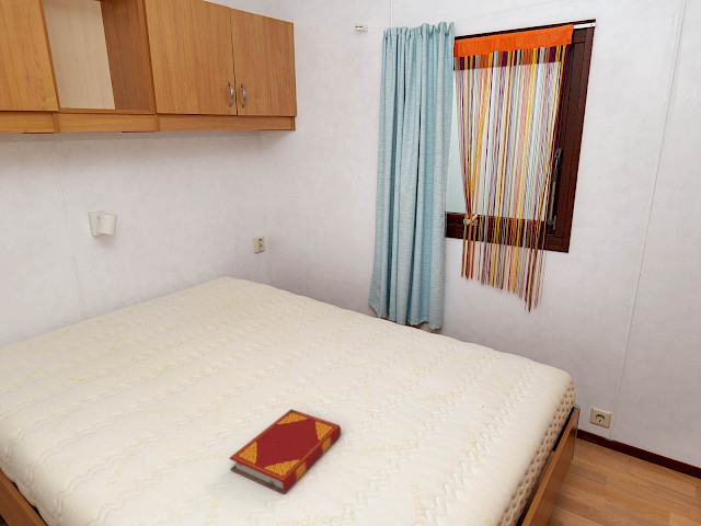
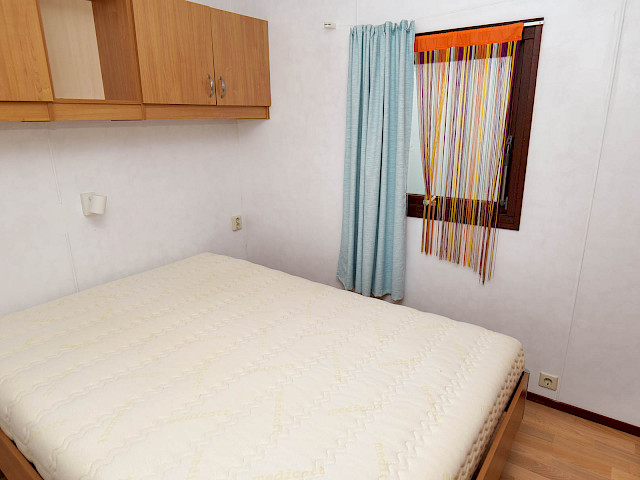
- hardback book (288, 446)
